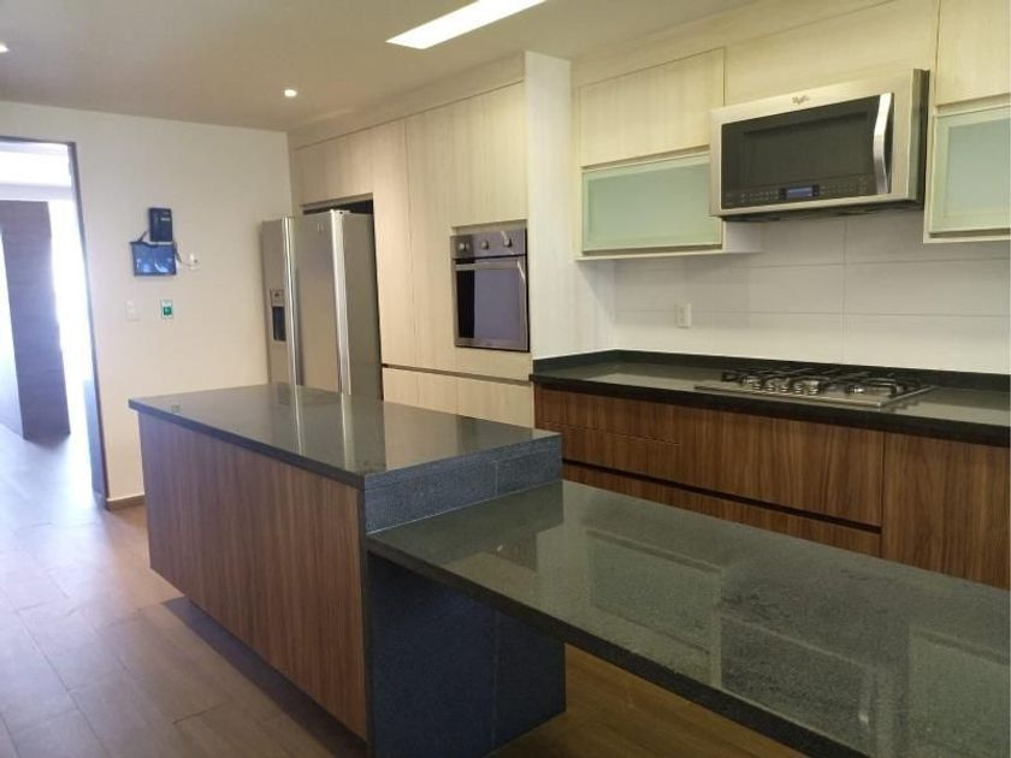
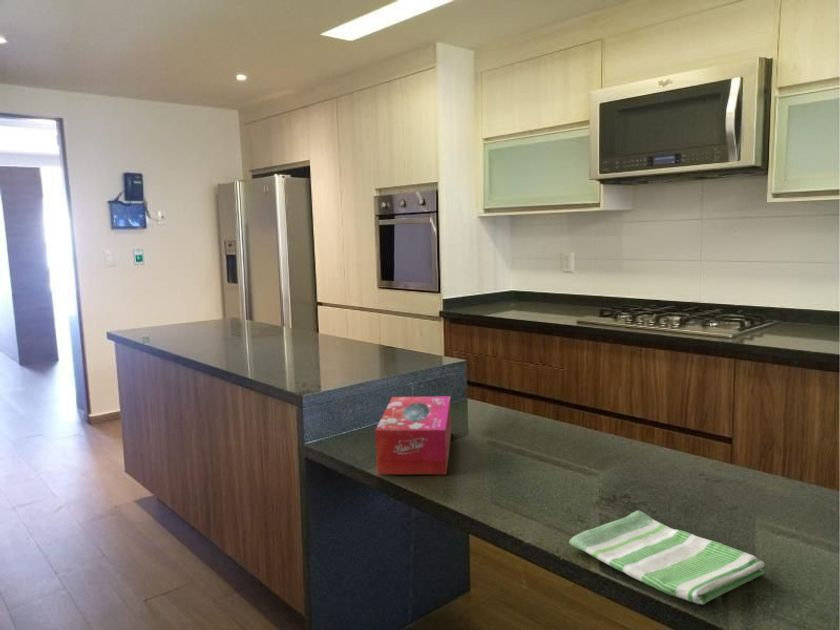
+ tissue box (416, 432)
+ dish towel (663, 552)
